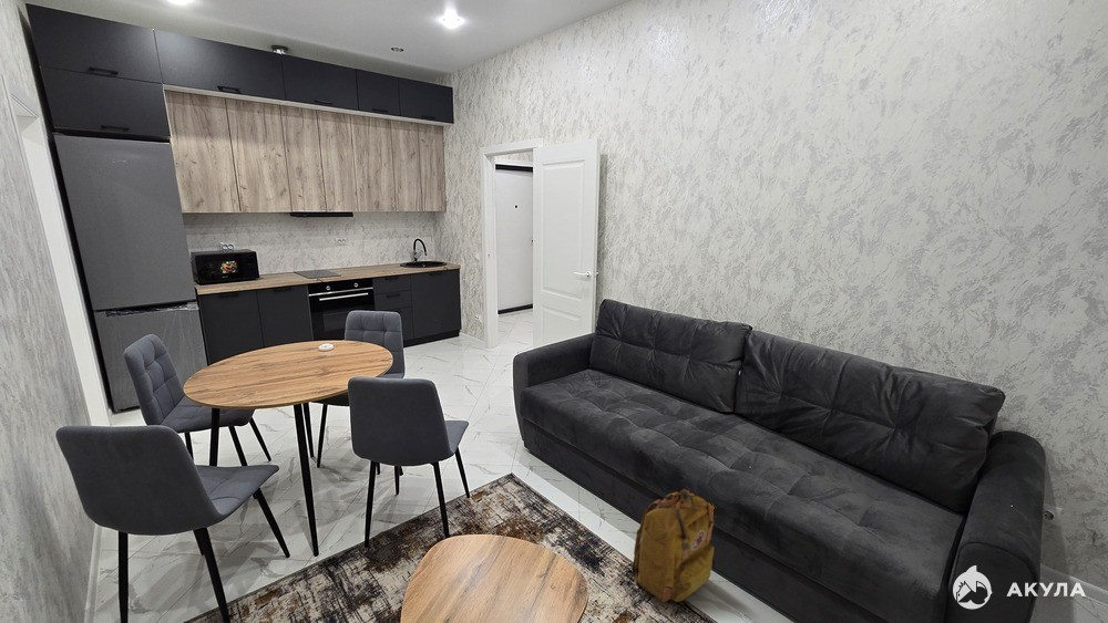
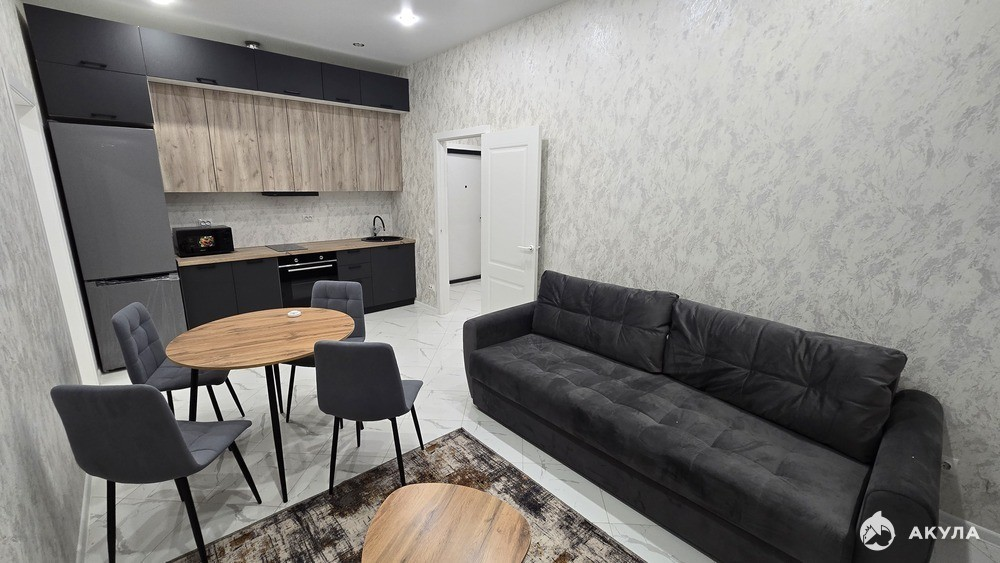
- backpack (675, 536)
